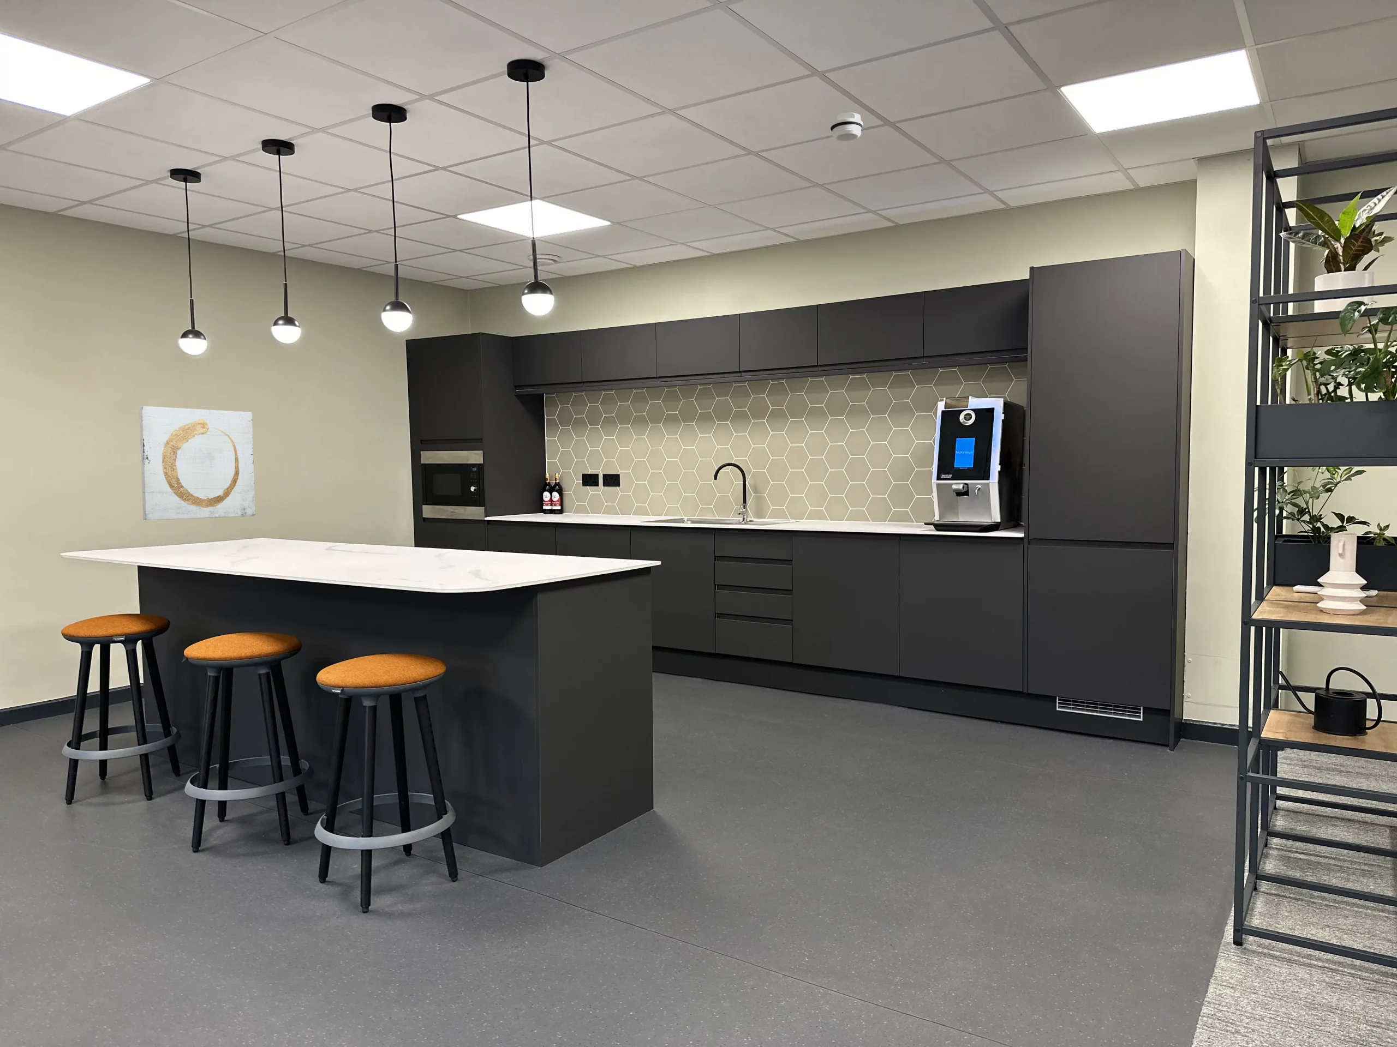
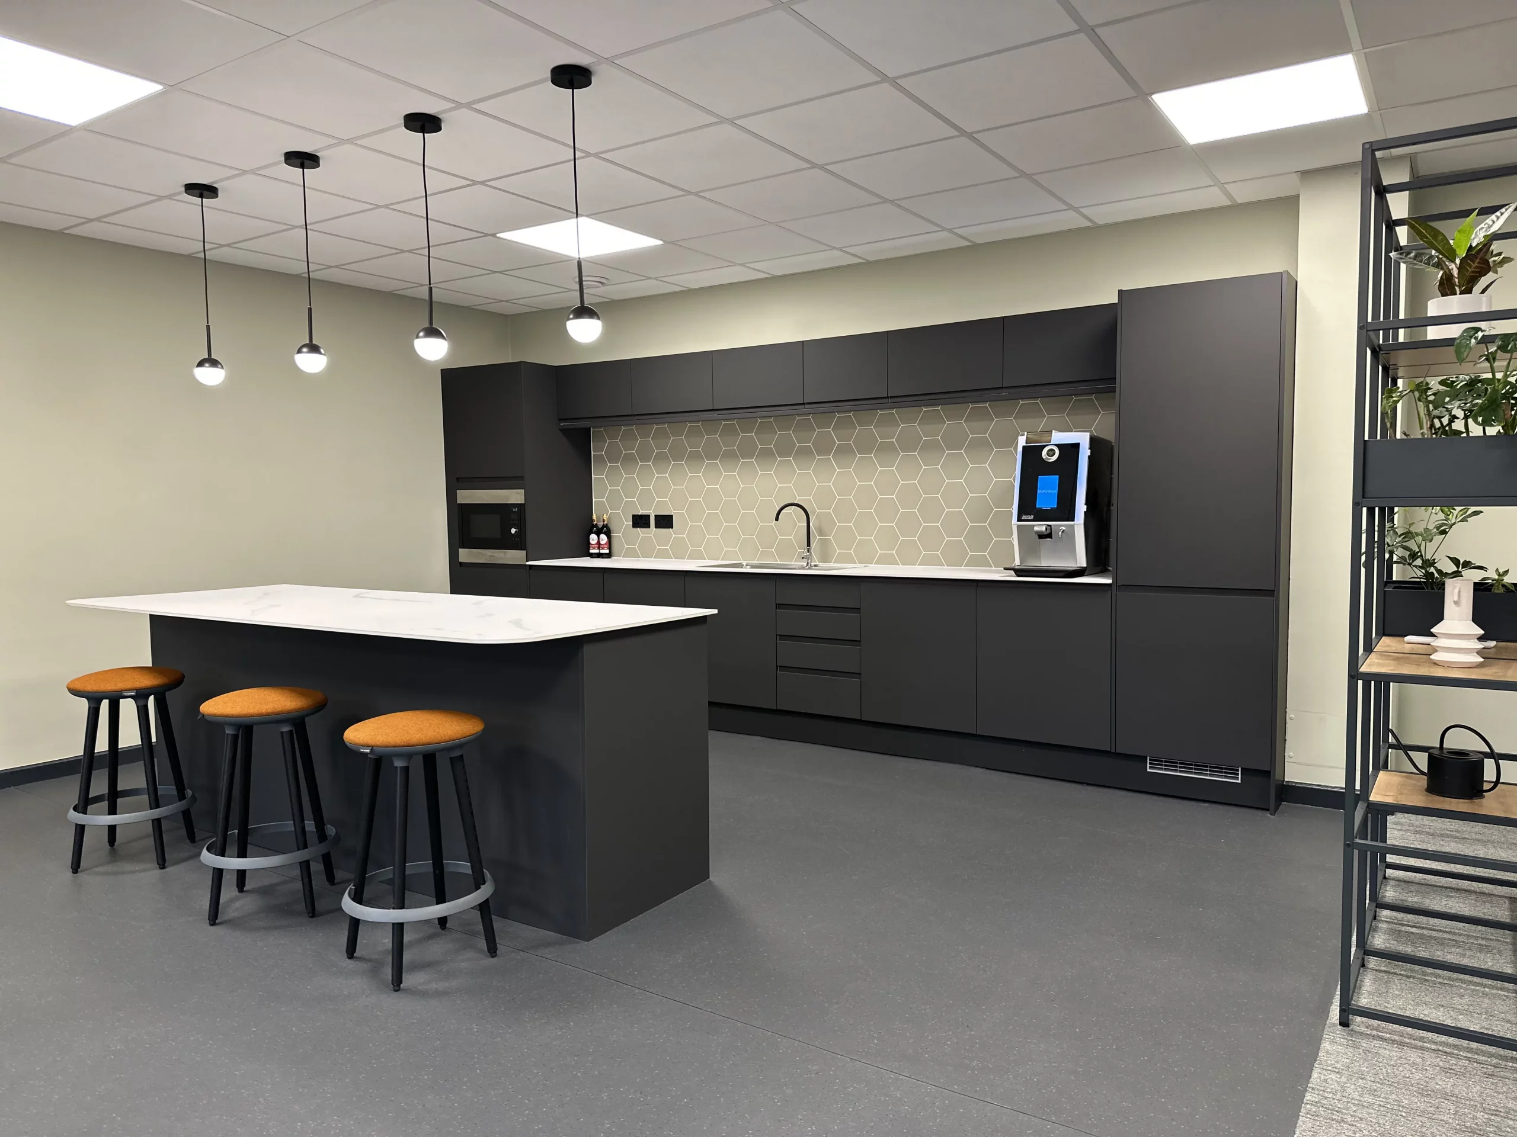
- wall art (200, 463)
- smoke detector (846, 128)
